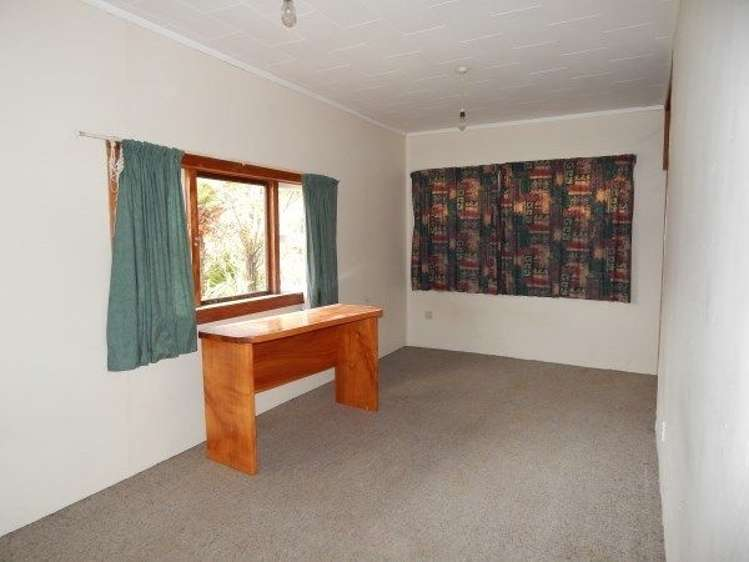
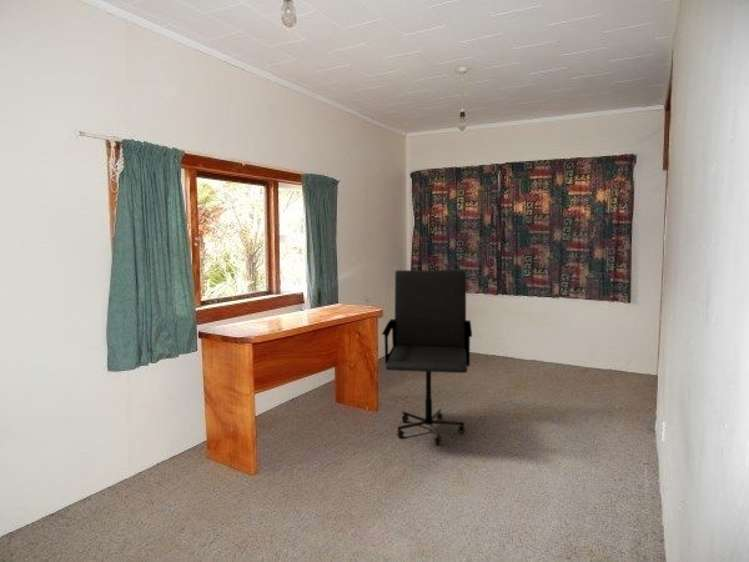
+ office chair (428, 354)
